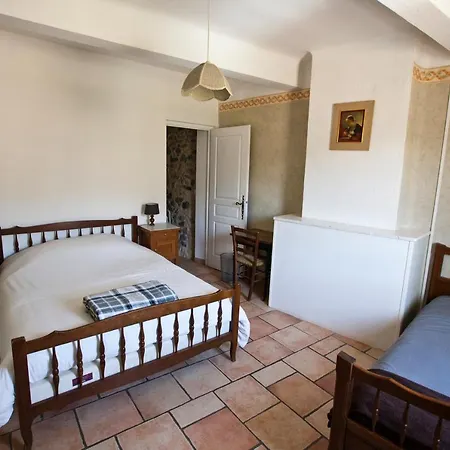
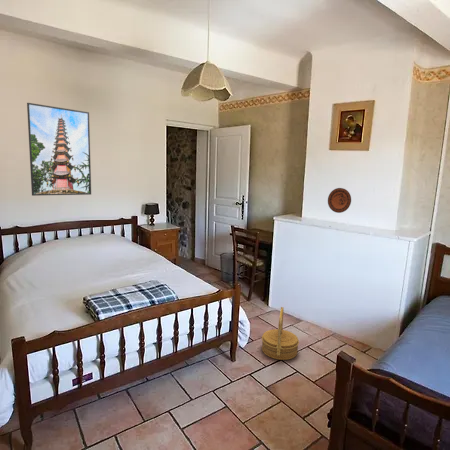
+ decorative plate (339, 200)
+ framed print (61, 152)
+ basket (280, 331)
